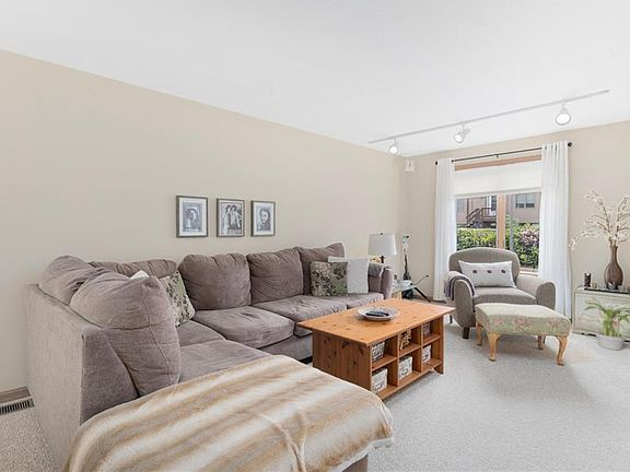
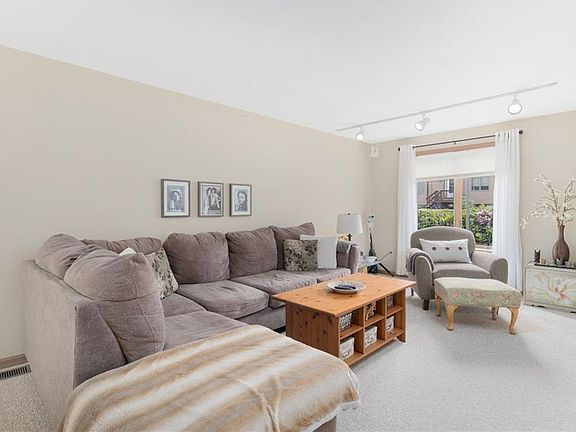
- potted plant (610, 326)
